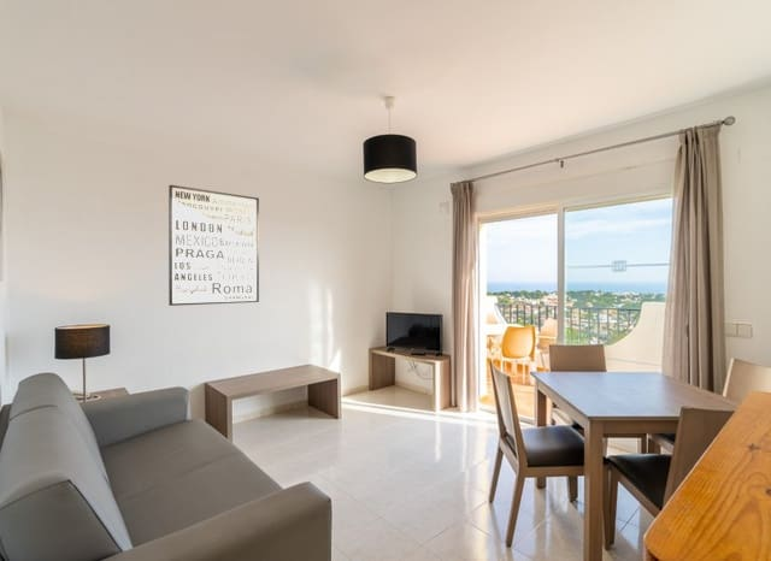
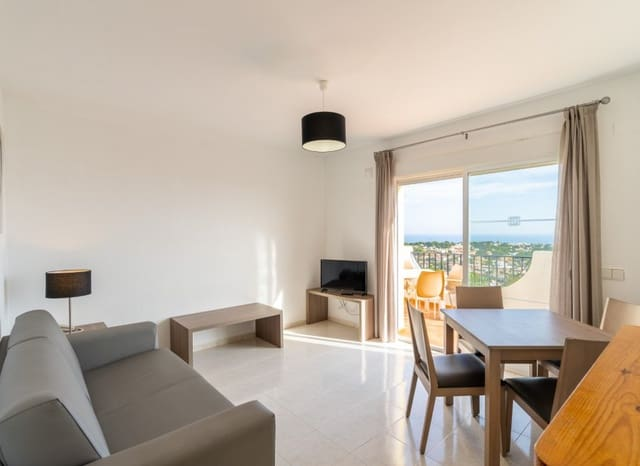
- wall art (217, 248)
